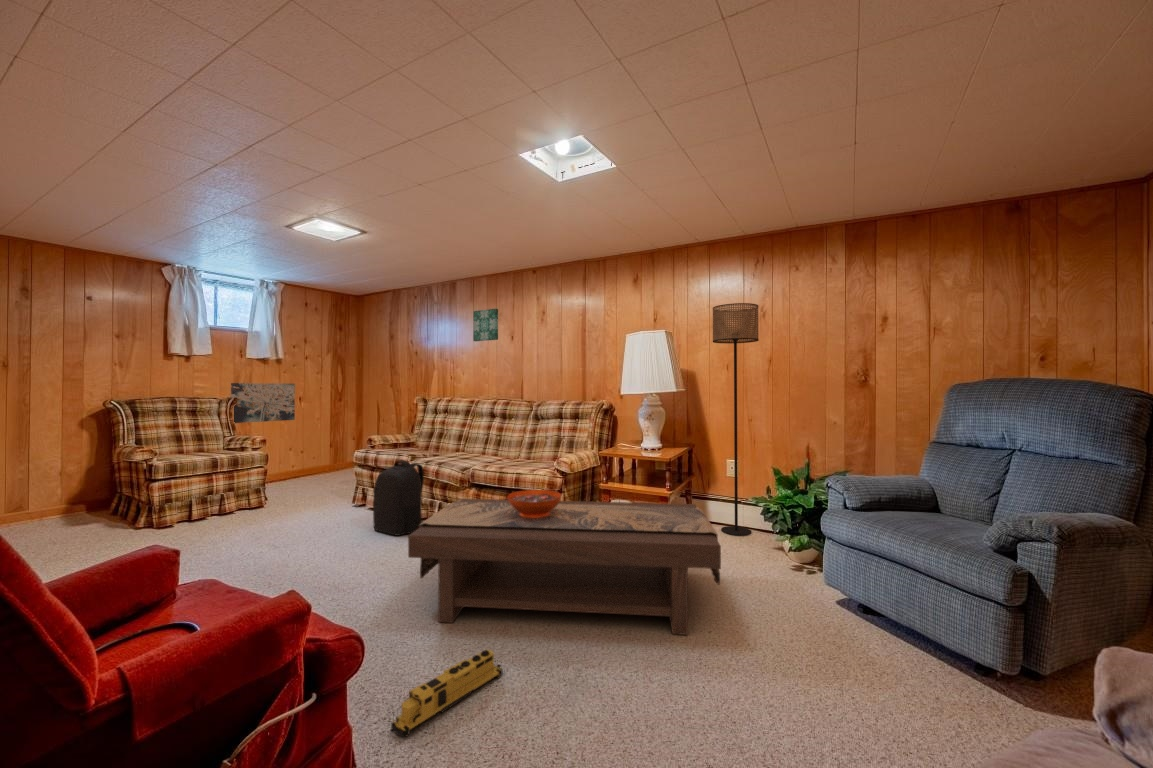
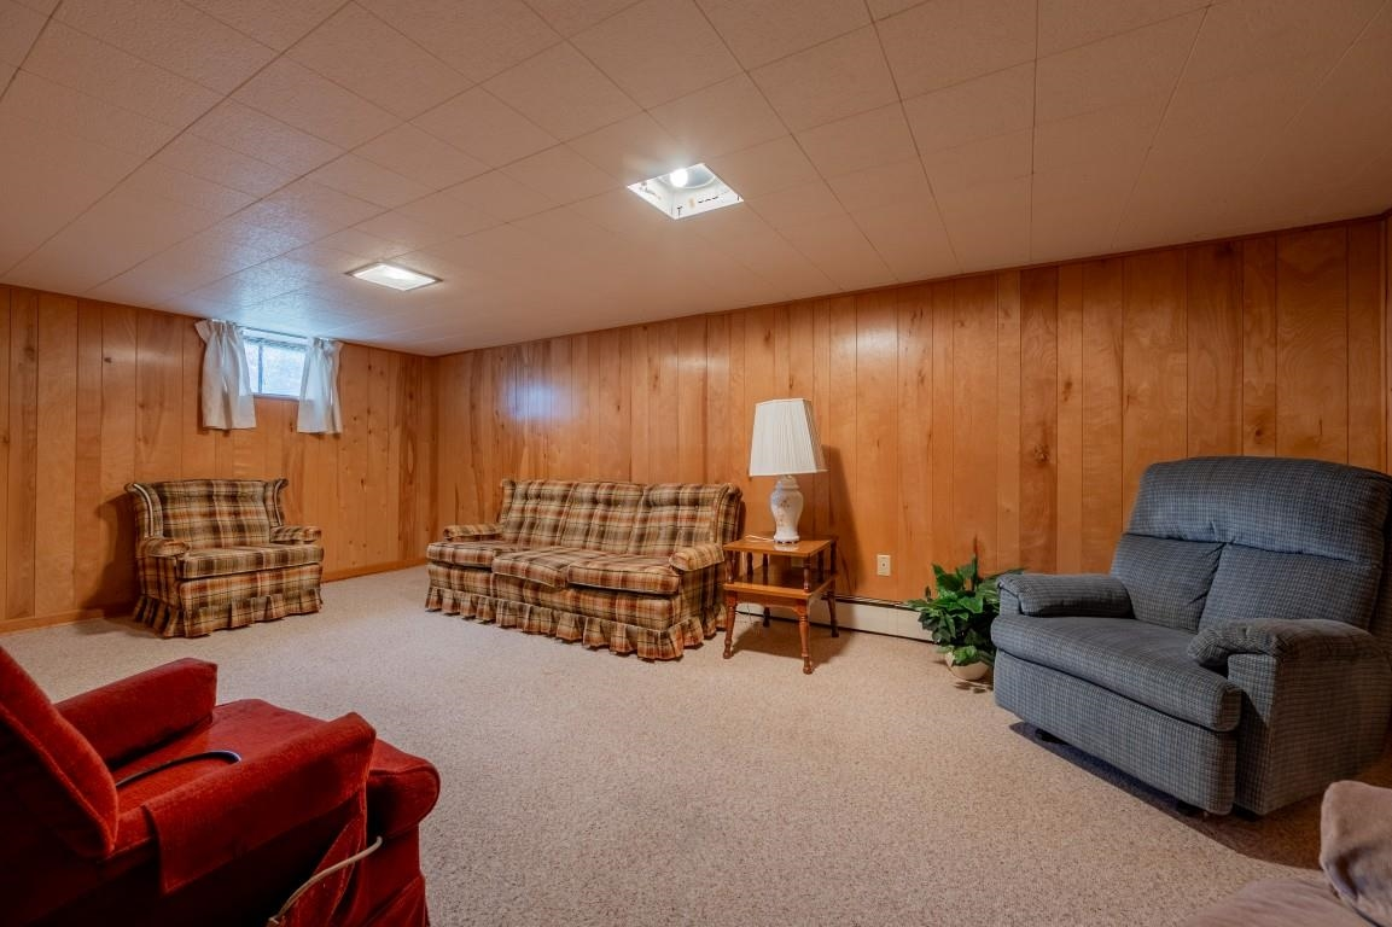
- toy train (451, 686)
- floor lamp (735, 418)
- backpack (403, 493)
- wall art (264, 402)
- coffee table (570, 554)
- wall art (485, 325)
- decorative bowl (534, 503)
